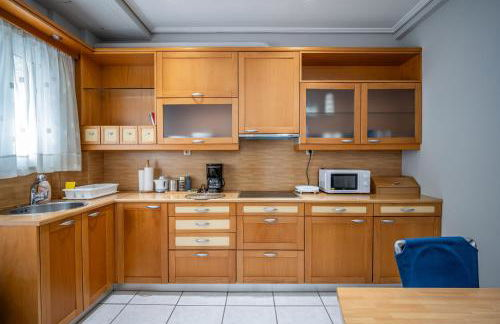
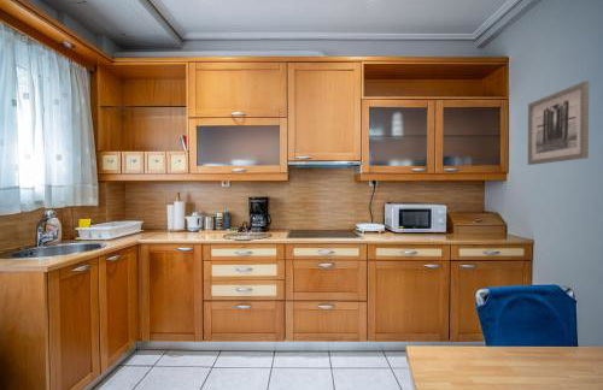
+ wall art (554, 128)
